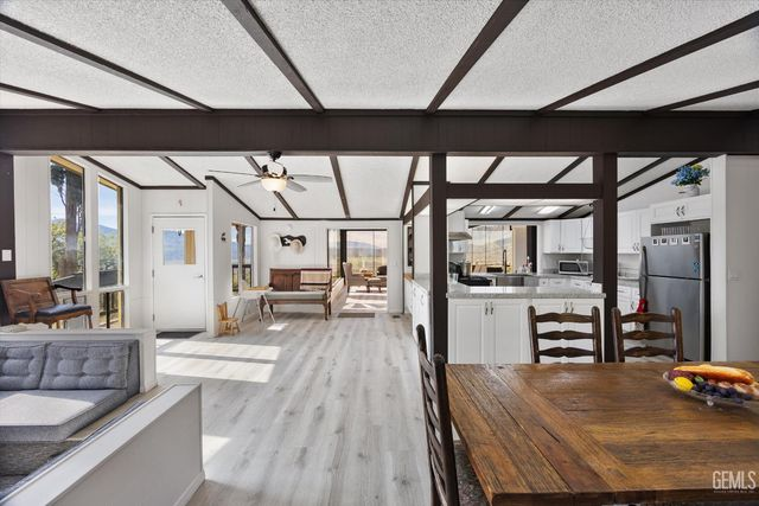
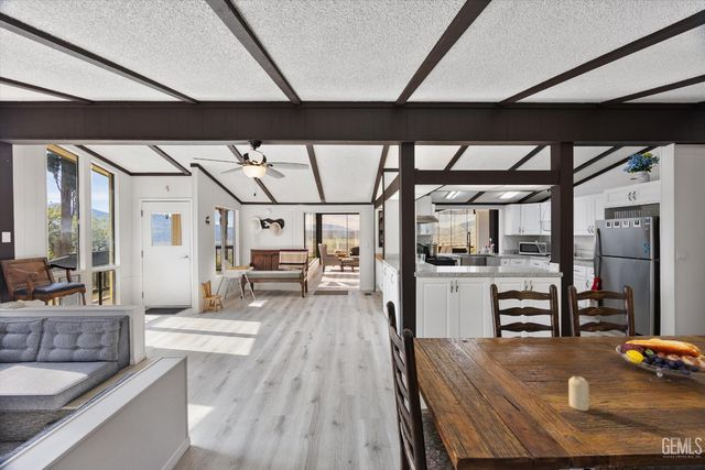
+ candle (578, 392)
